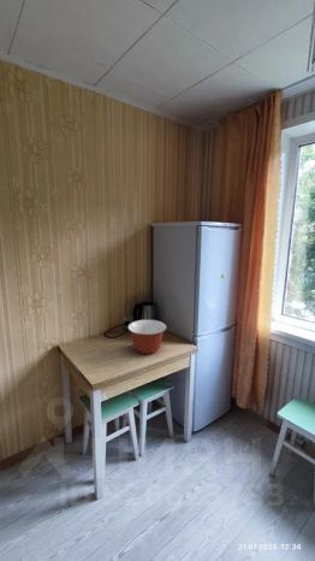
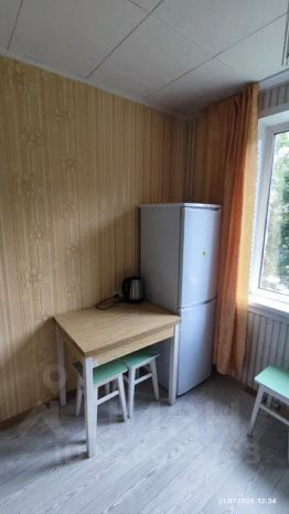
- mixing bowl (147, 337)
